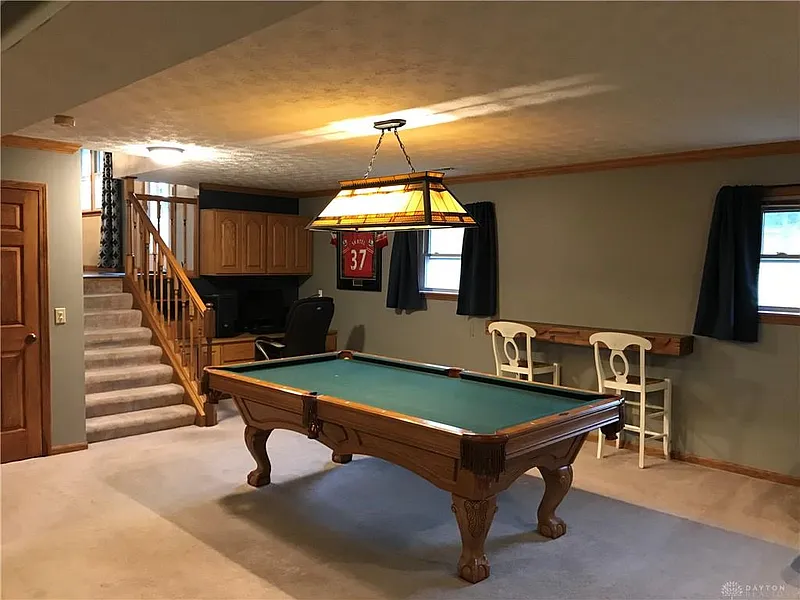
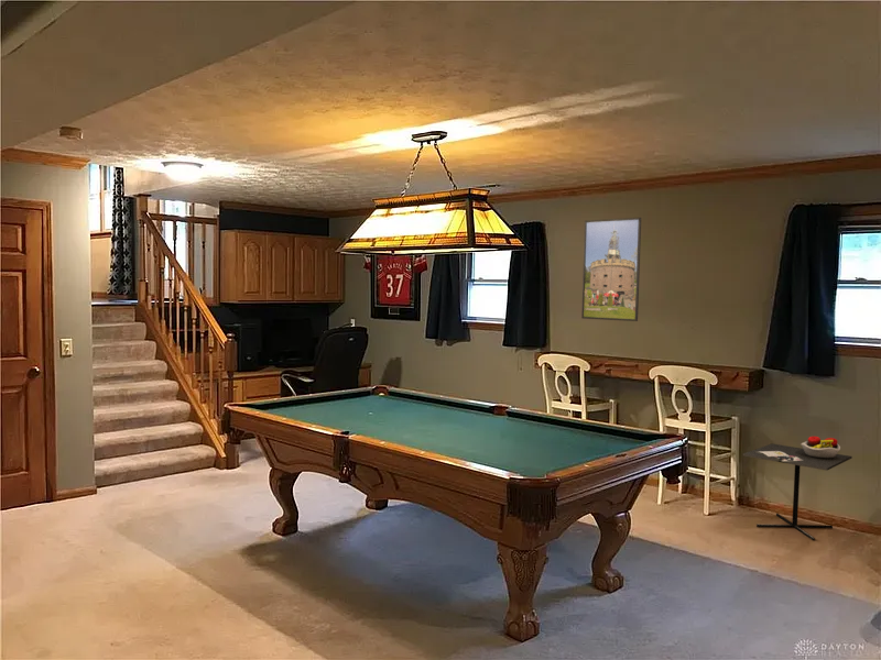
+ kitchen table (795, 482)
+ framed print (610, 270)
